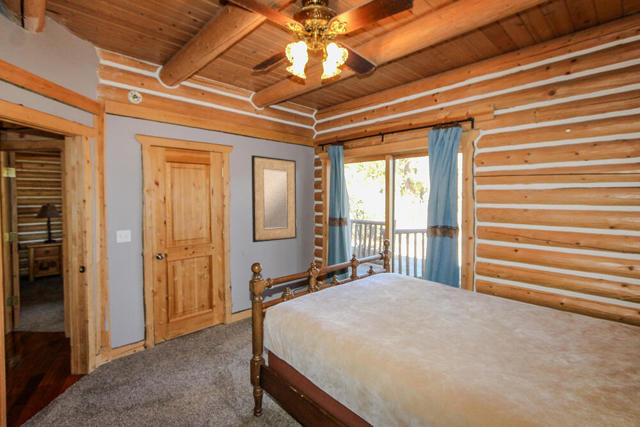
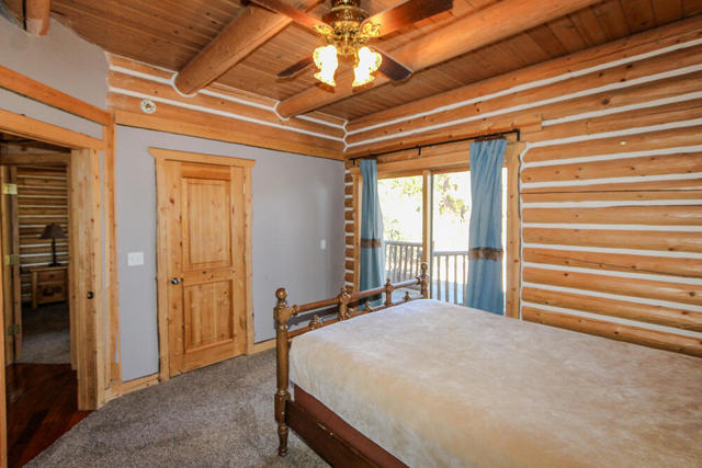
- home mirror (275, 199)
